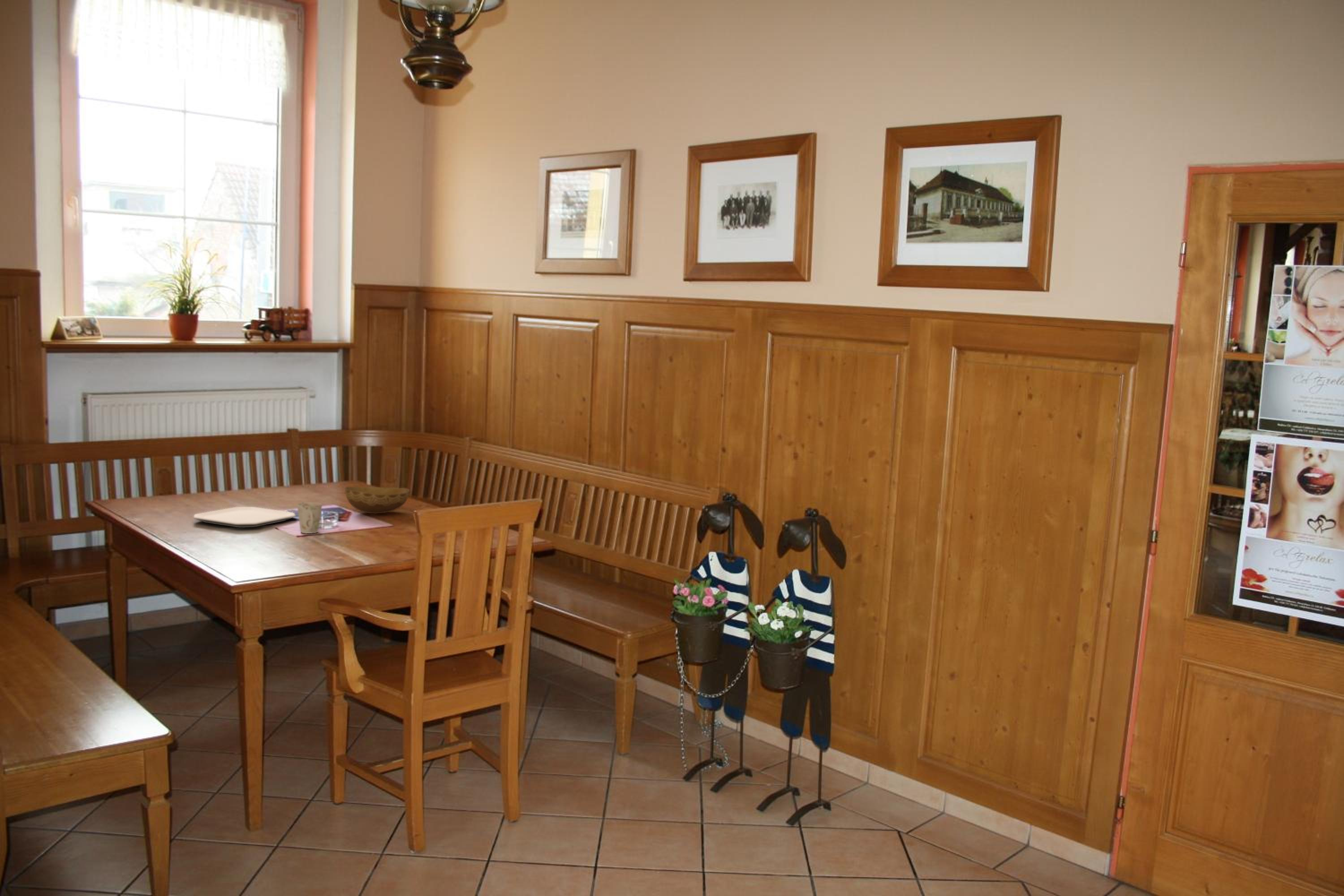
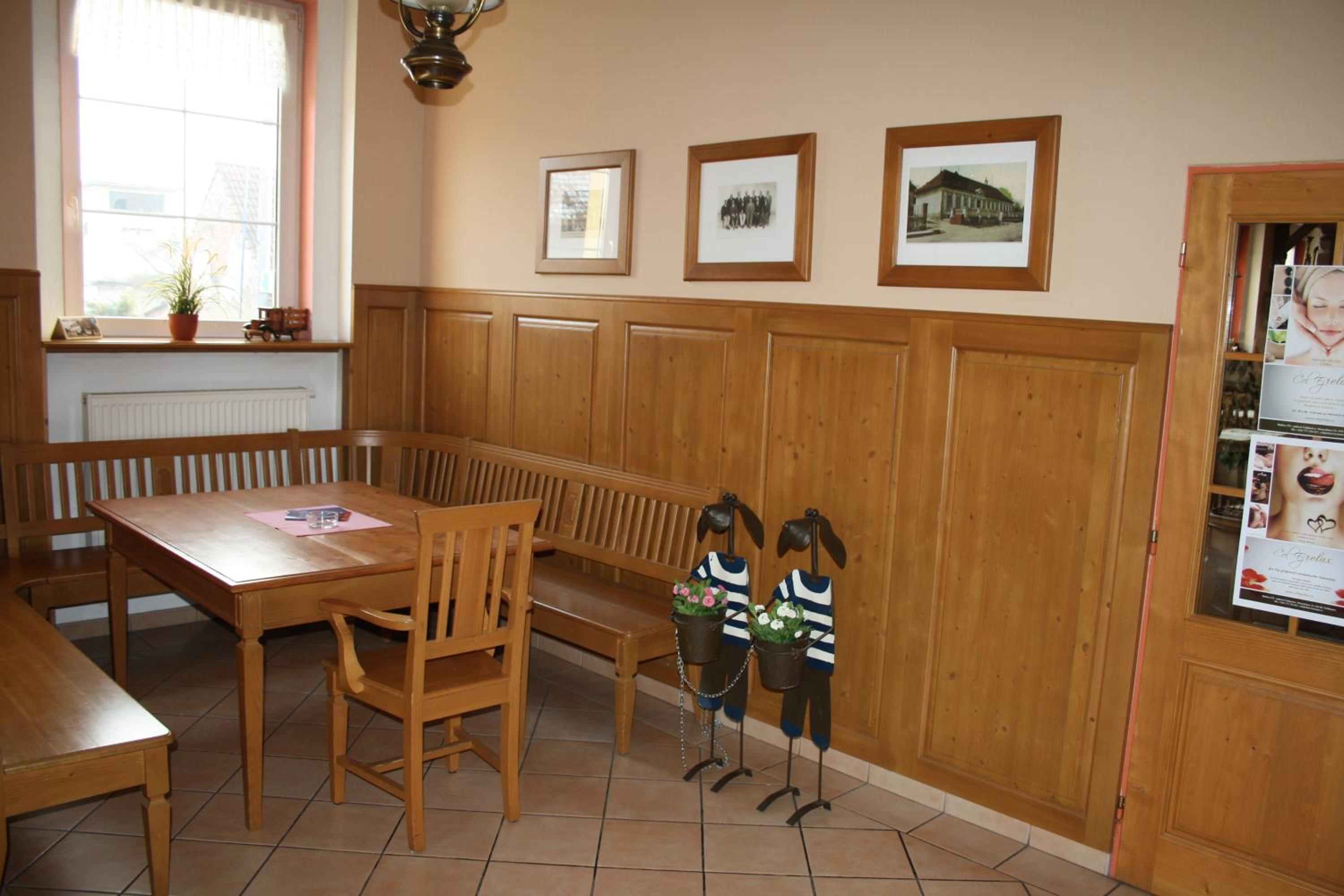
- plate (245, 517)
- mug (310, 519)
- bowl (377, 500)
